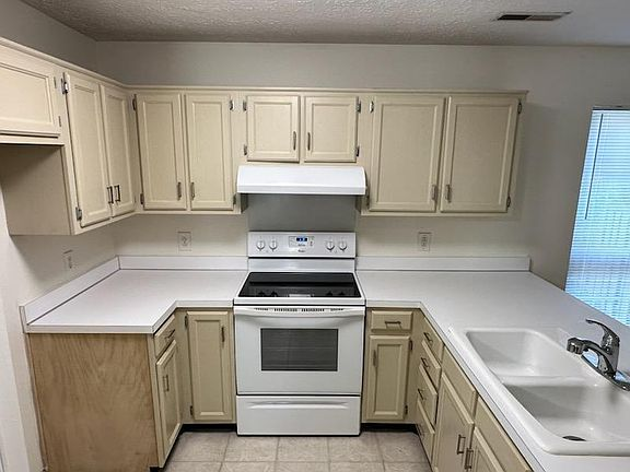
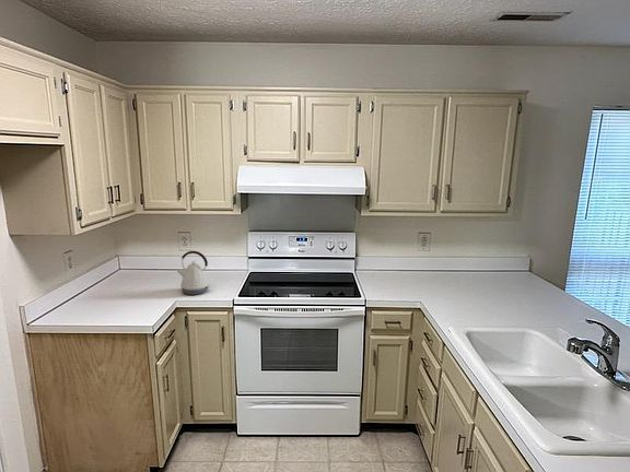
+ kettle (192, 271)
